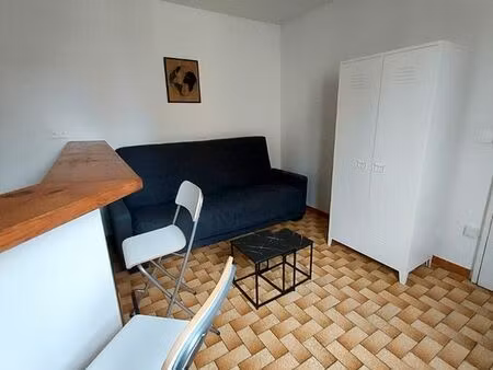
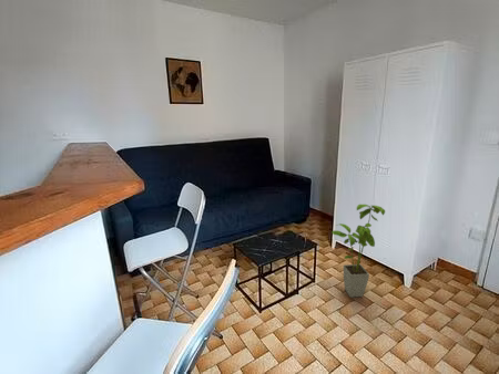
+ house plant (359, 248)
